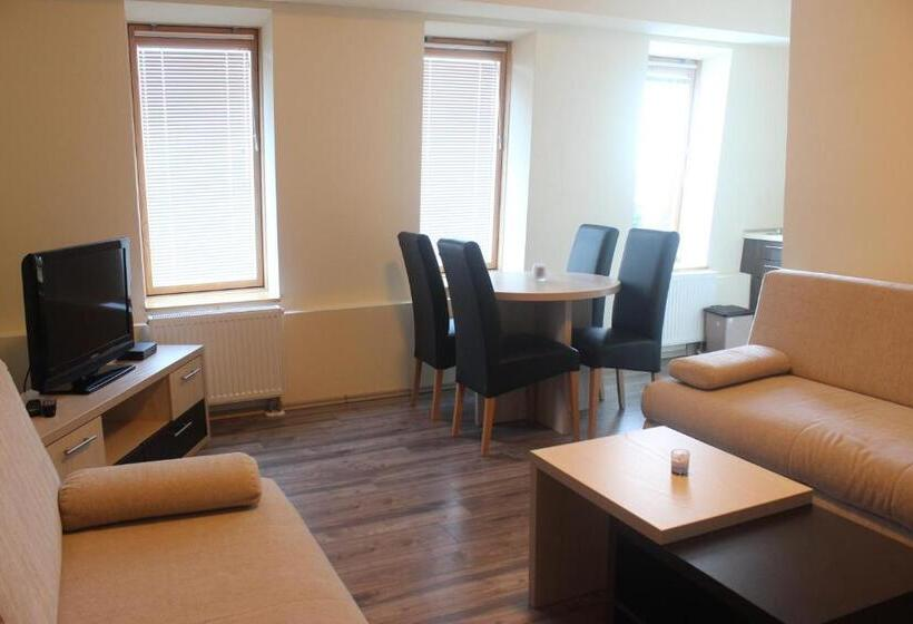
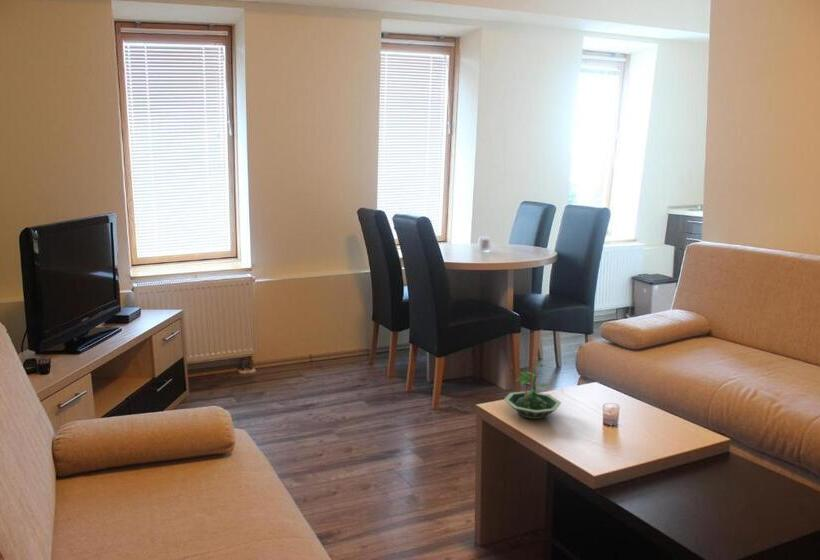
+ terrarium (534, 372)
